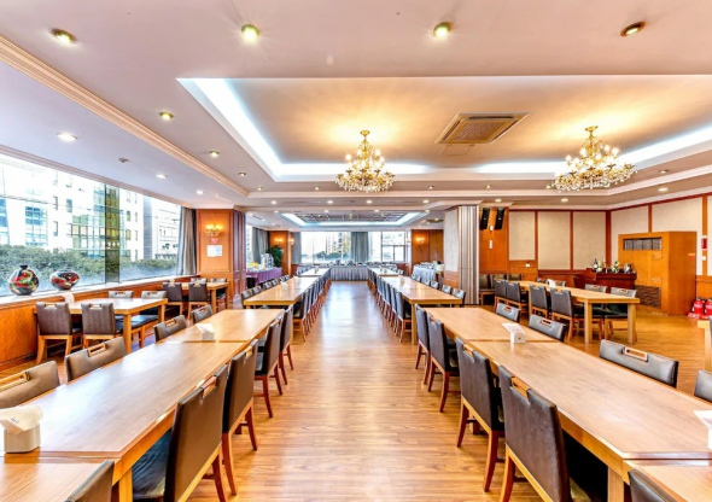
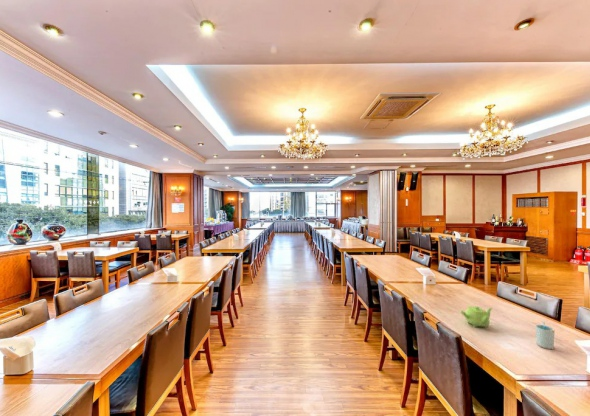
+ cup (545, 335)
+ teapot (477, 316)
